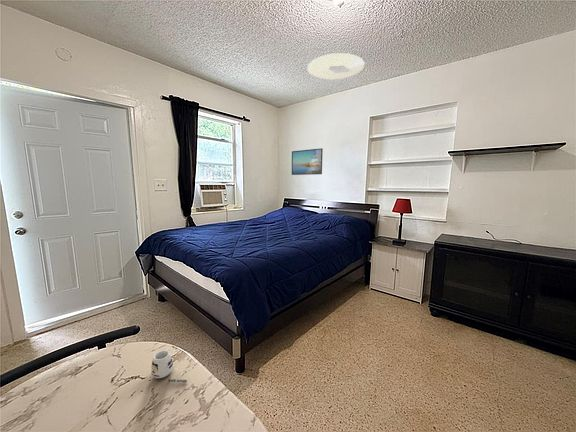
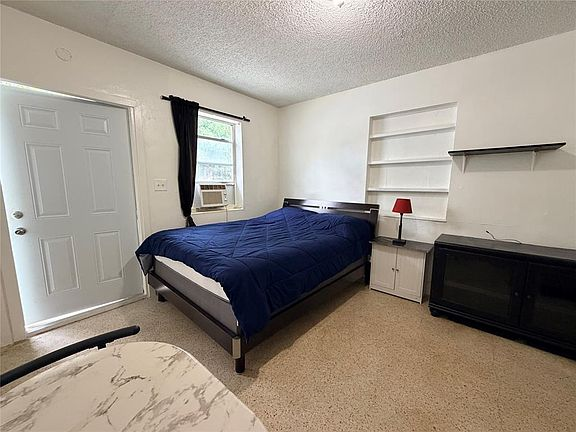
- mug (172, 362)
- ceiling light (335, 65)
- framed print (306, 162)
